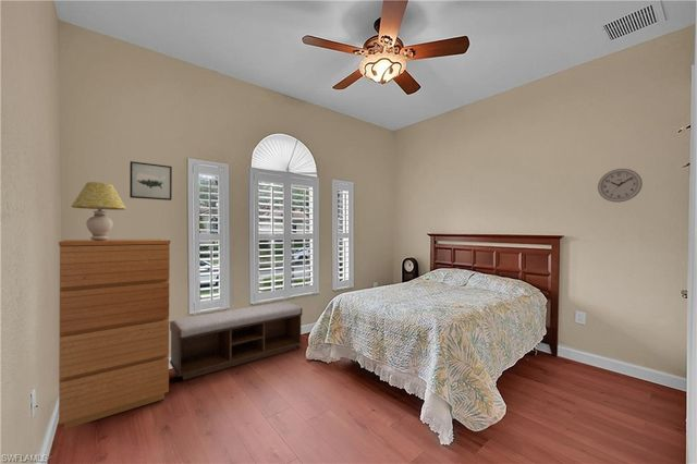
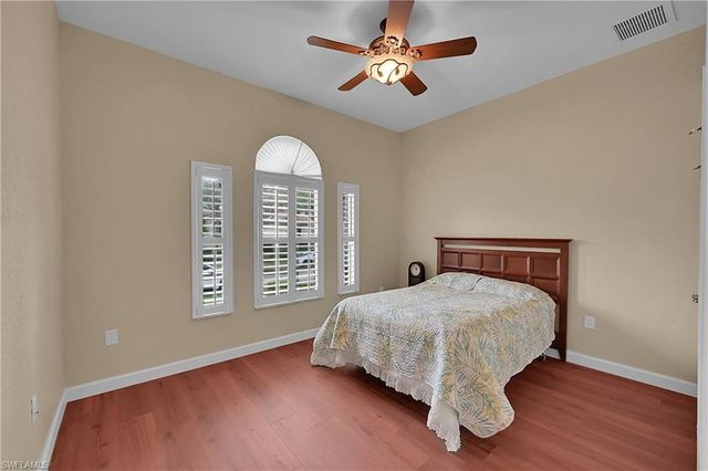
- wall art (151, 181)
- table lamp (99, 211)
- wall clock (619, 185)
- bench (242, 333)
- dresser (117, 319)
